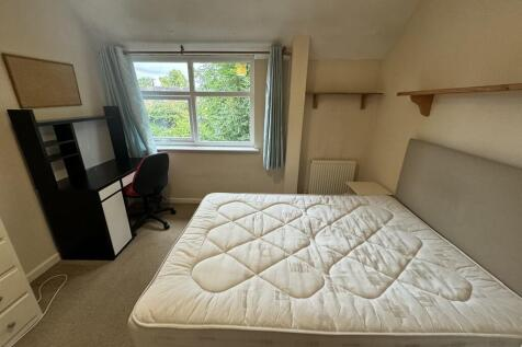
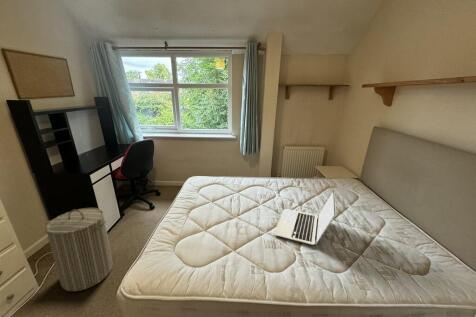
+ laptop (303, 212)
+ laundry hamper (81, 243)
